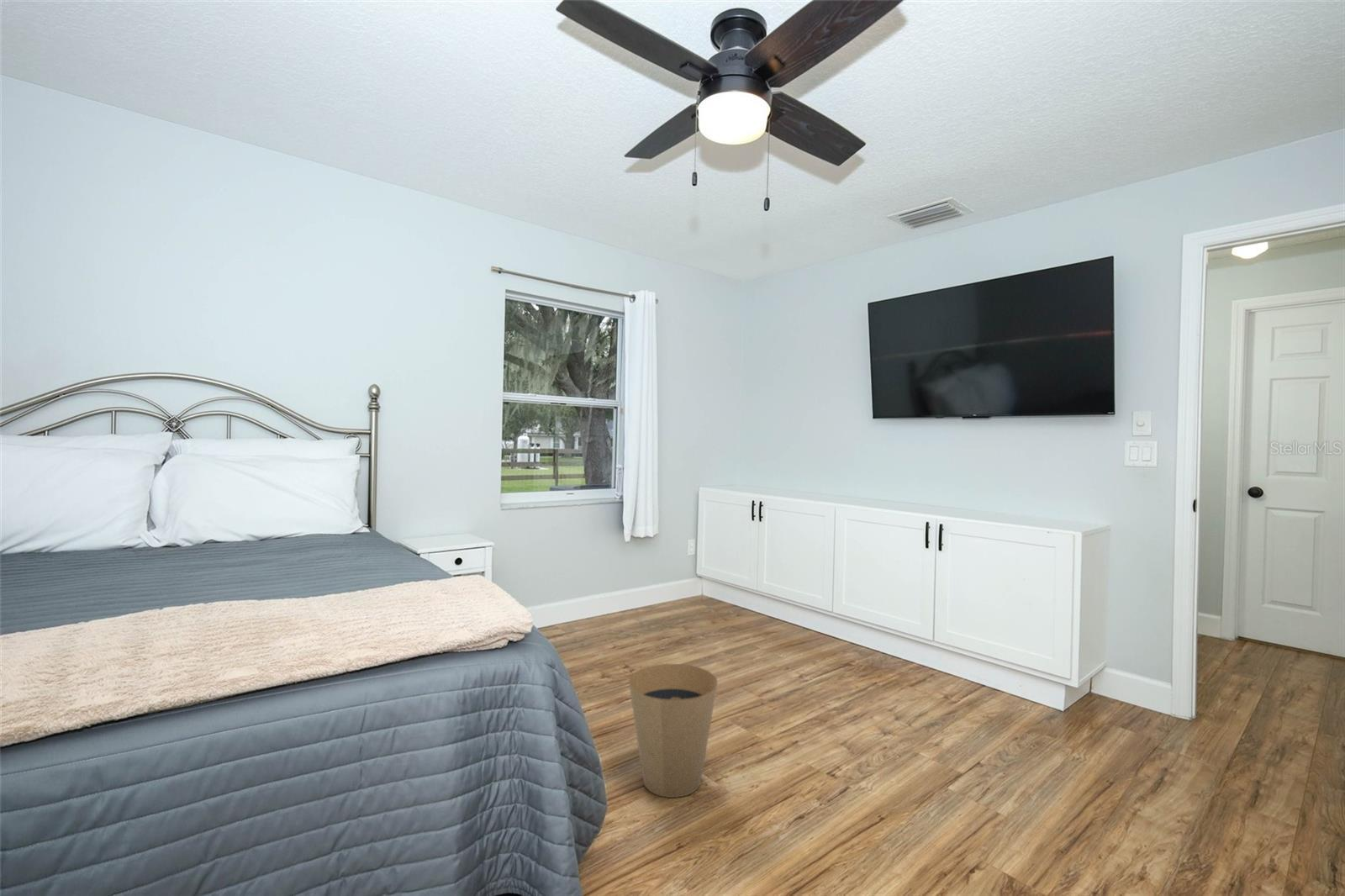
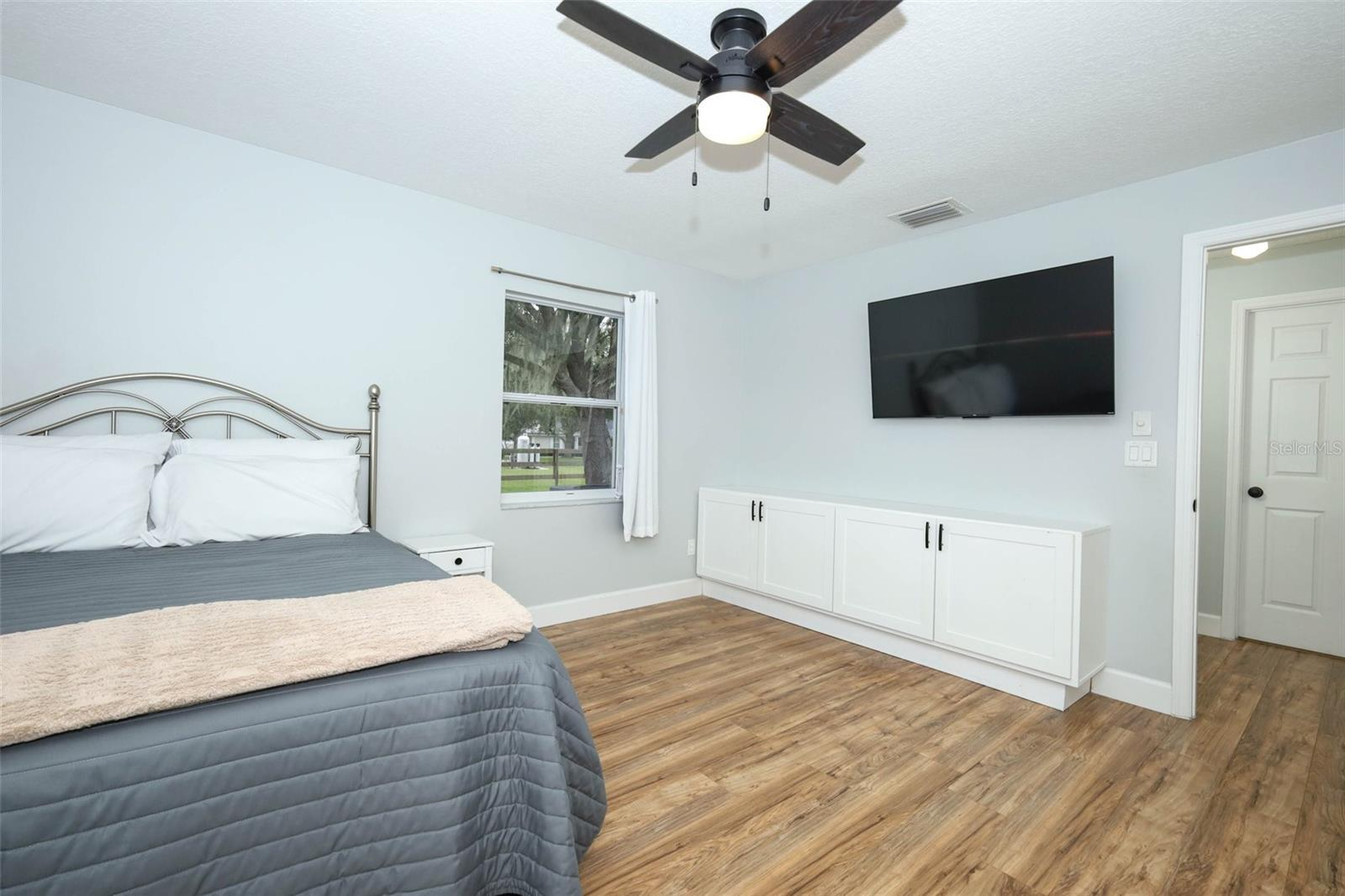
- trash can (672, 730)
